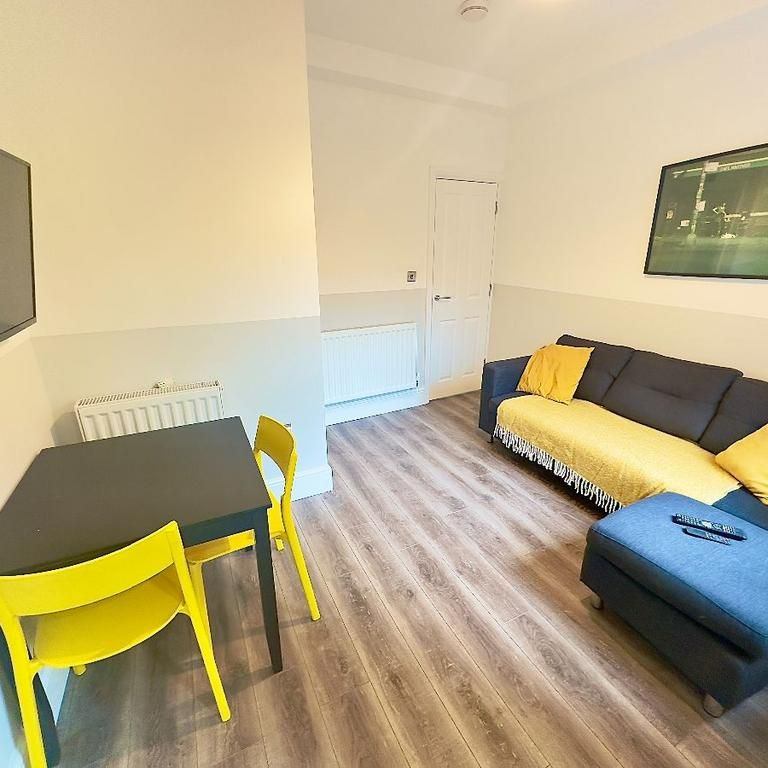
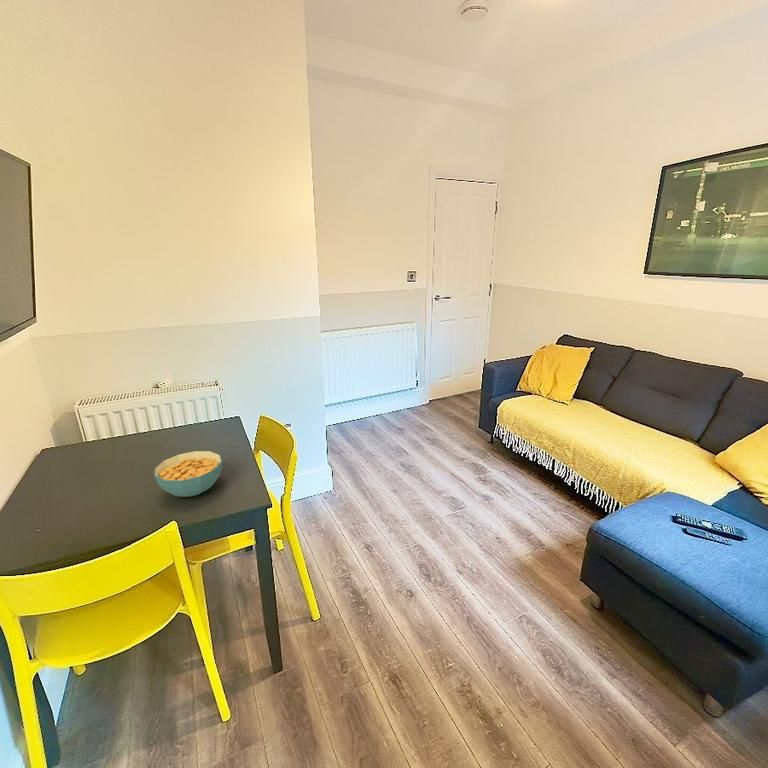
+ cereal bowl (191, 478)
